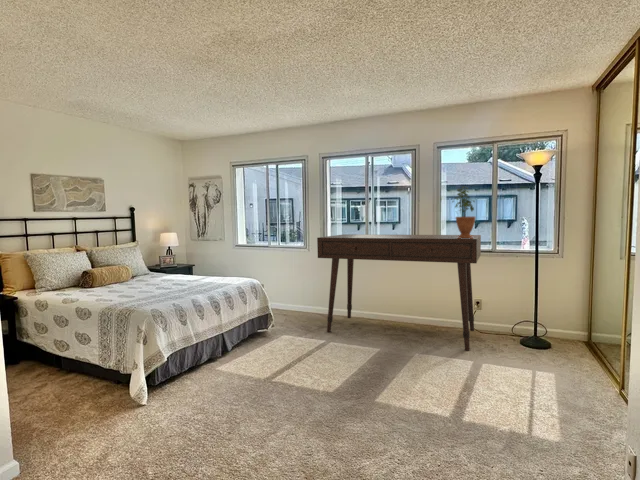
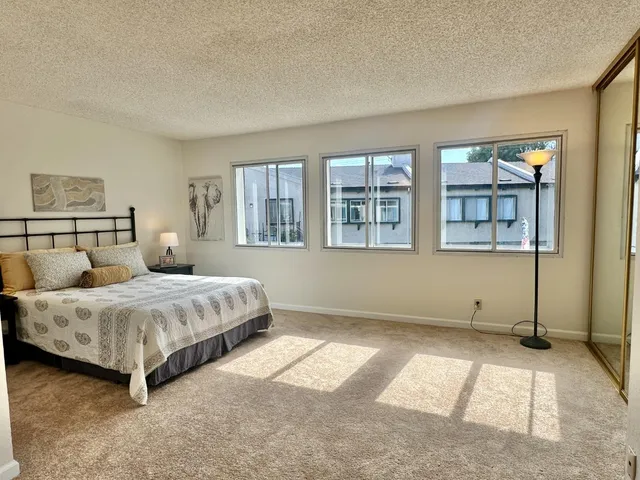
- potted plant (462, 211)
- desk (399, 260)
